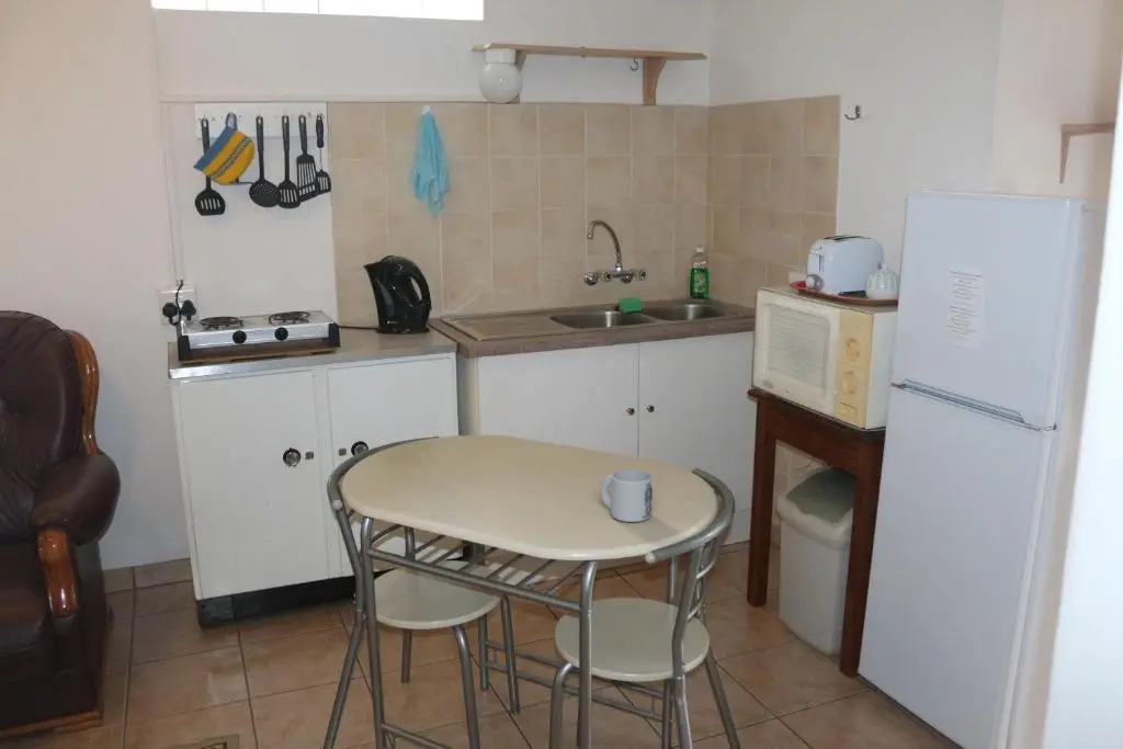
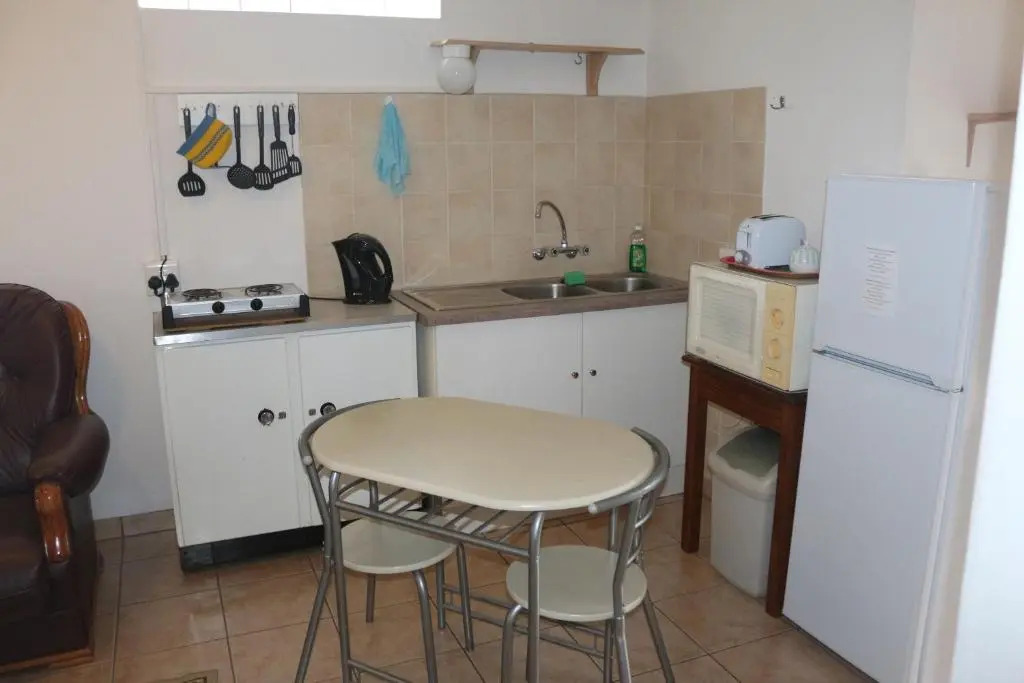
- mug (624, 493)
